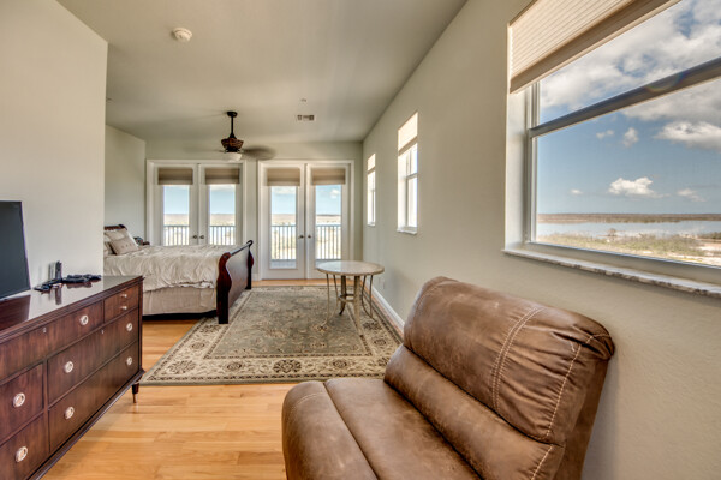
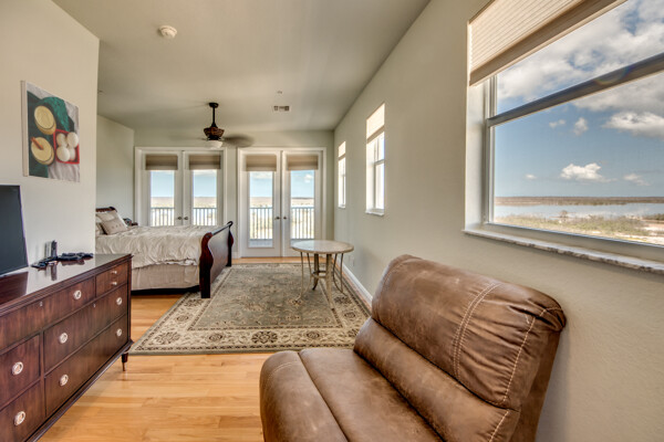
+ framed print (53, 137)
